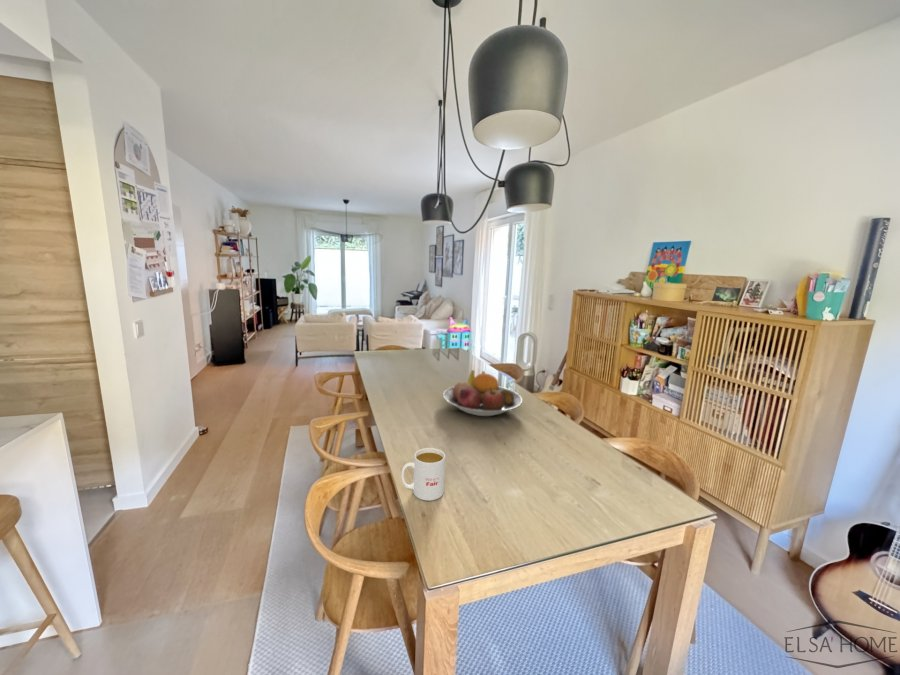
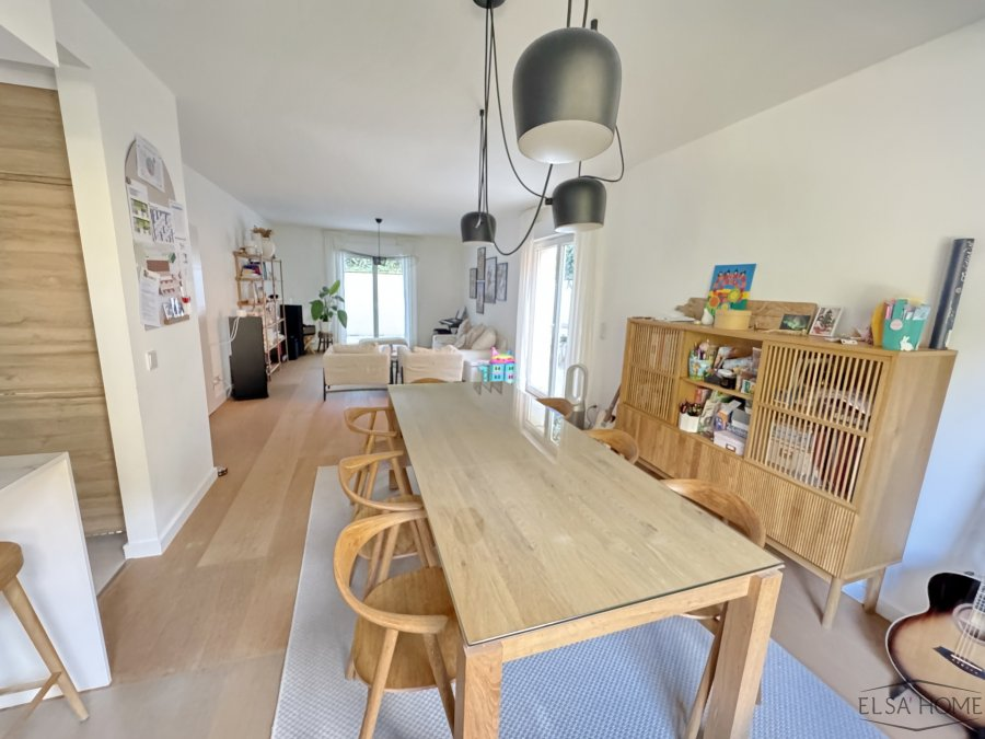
- mug (423, 474)
- fruit bowl (482, 392)
